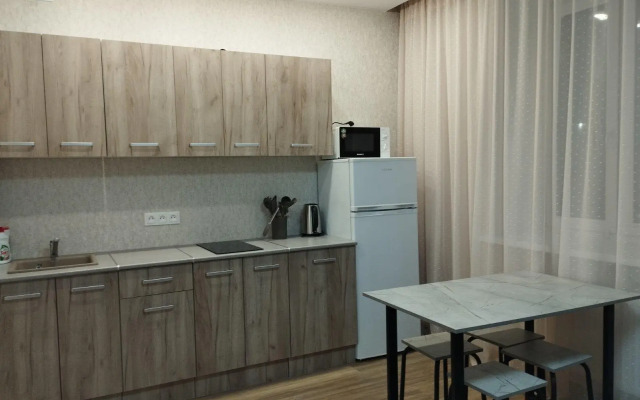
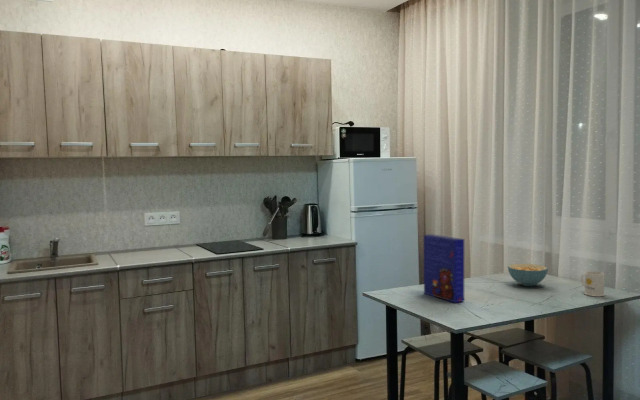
+ cereal bowl (527, 276)
+ mug (591, 282)
+ cereal box (443, 267)
